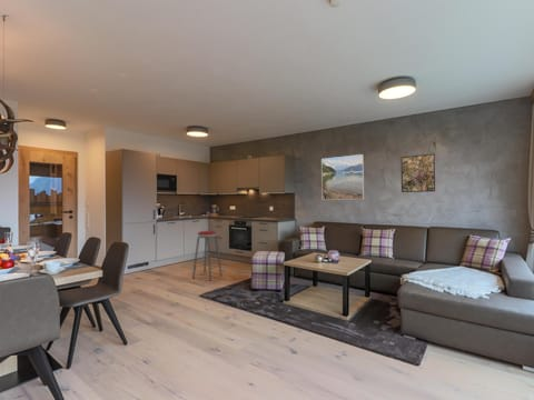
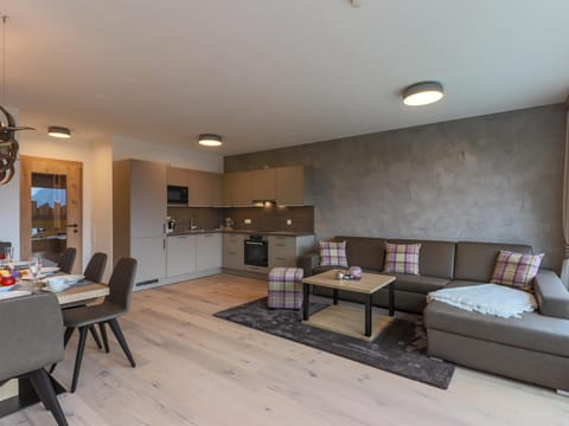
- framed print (342, 178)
- music stool (206, 253)
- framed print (417, 173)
